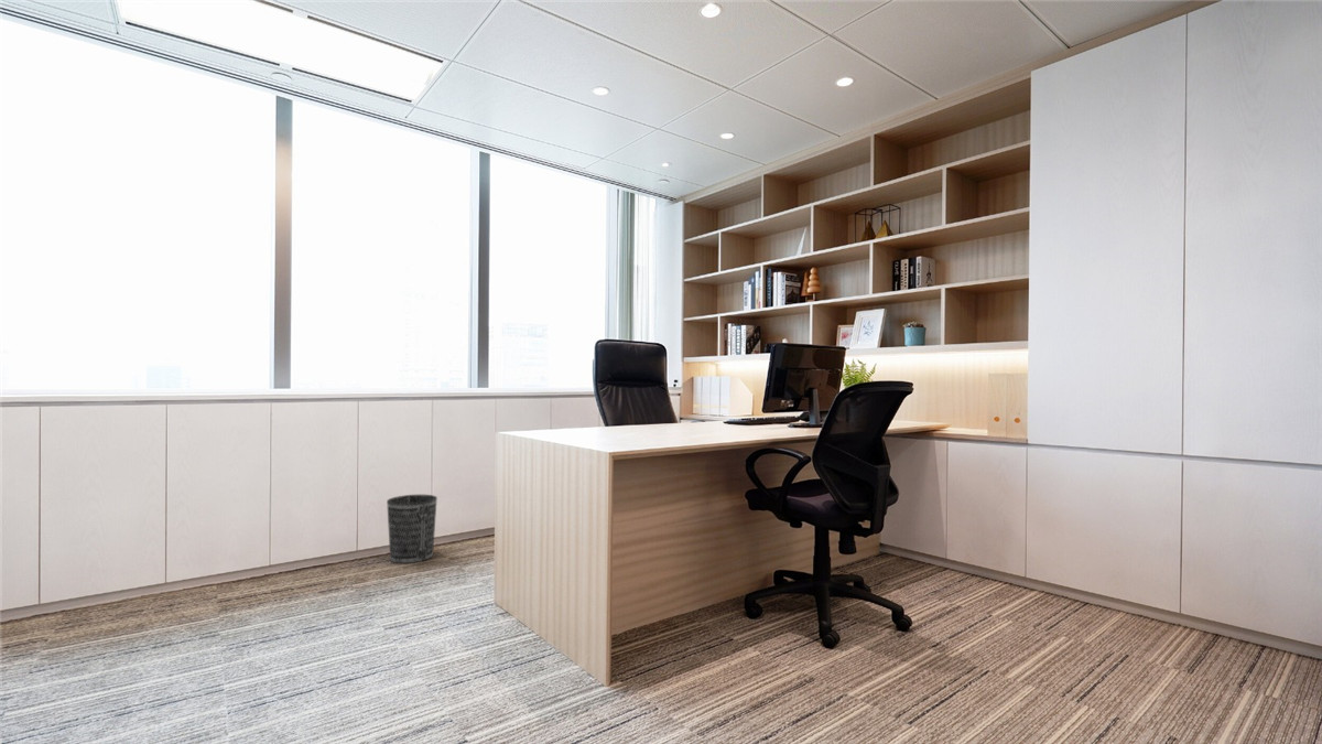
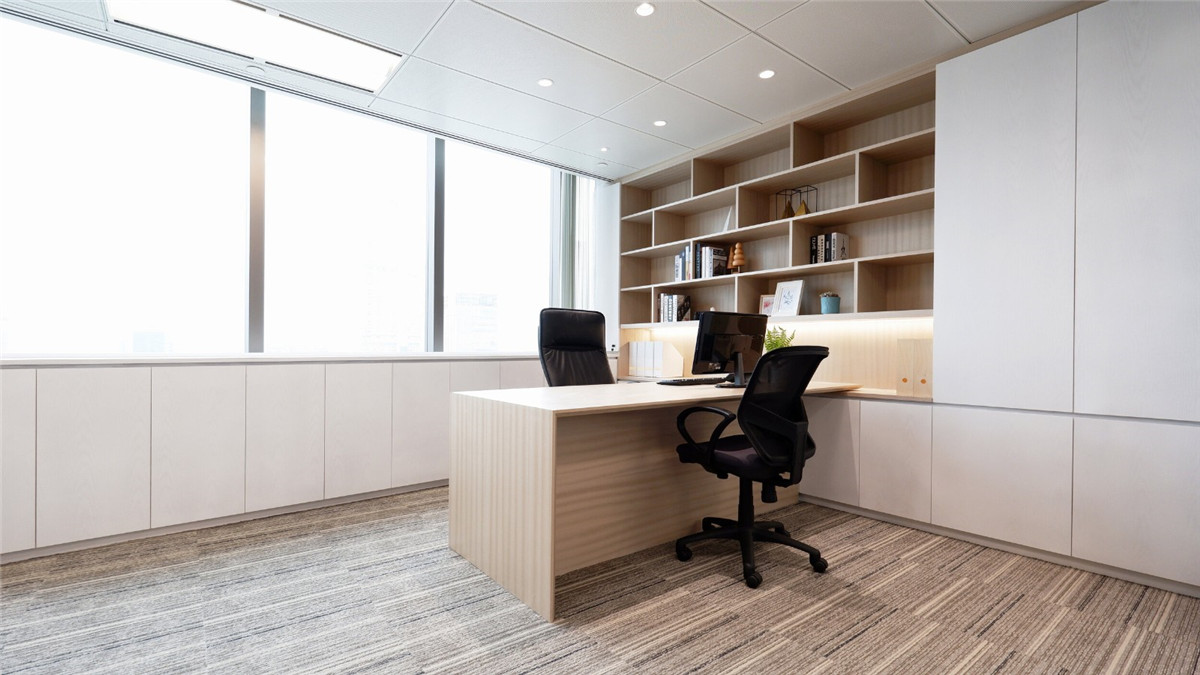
- wastebasket (412, 528)
